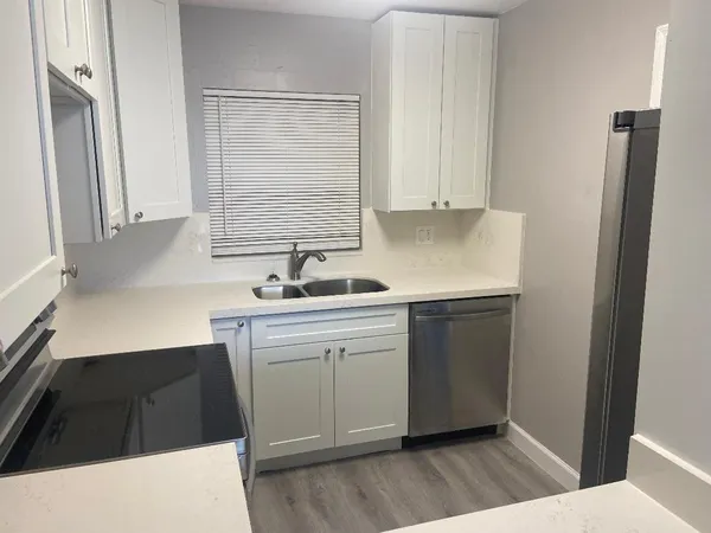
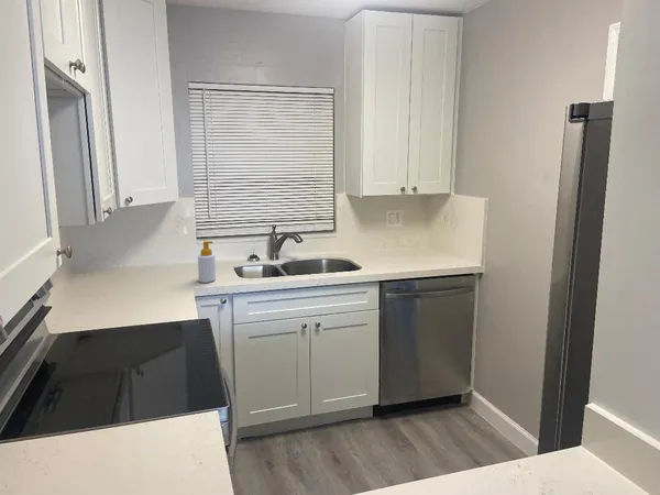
+ soap bottle (206, 261)
